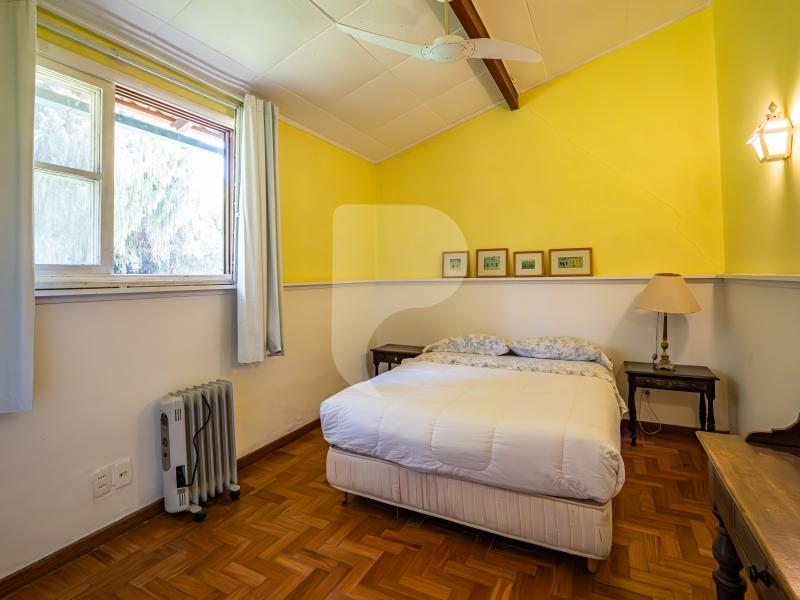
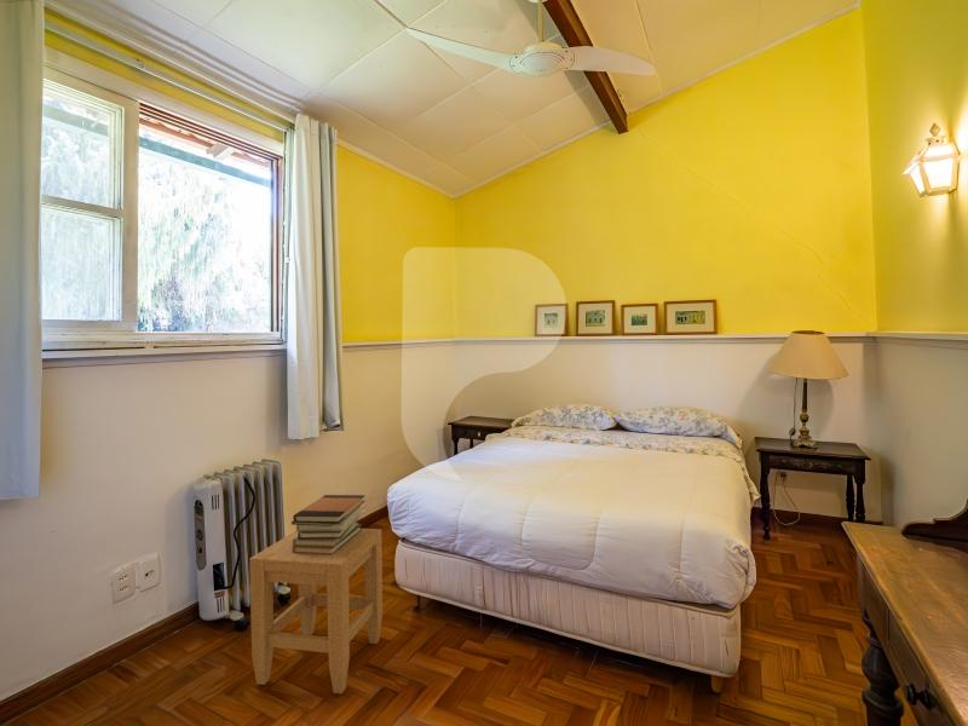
+ book stack (330, 522)
+ stool (321, 601)
